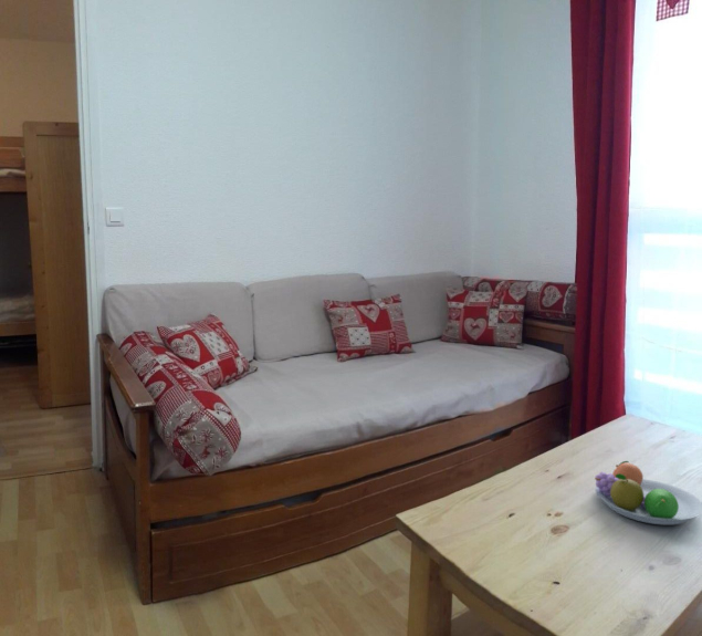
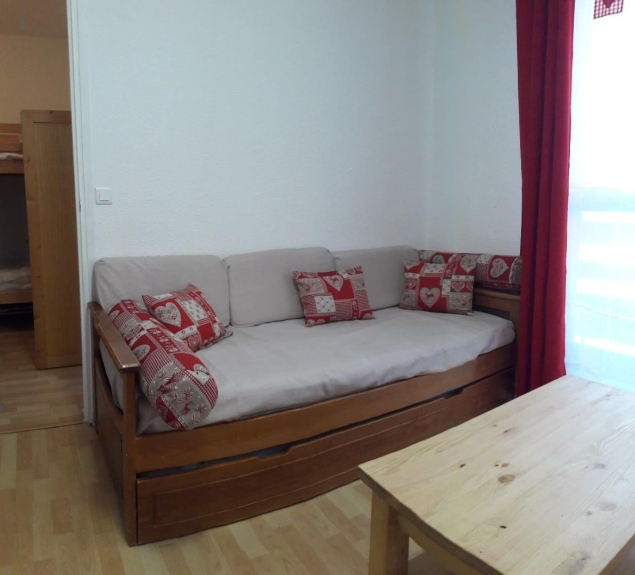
- fruit bowl (647, 489)
